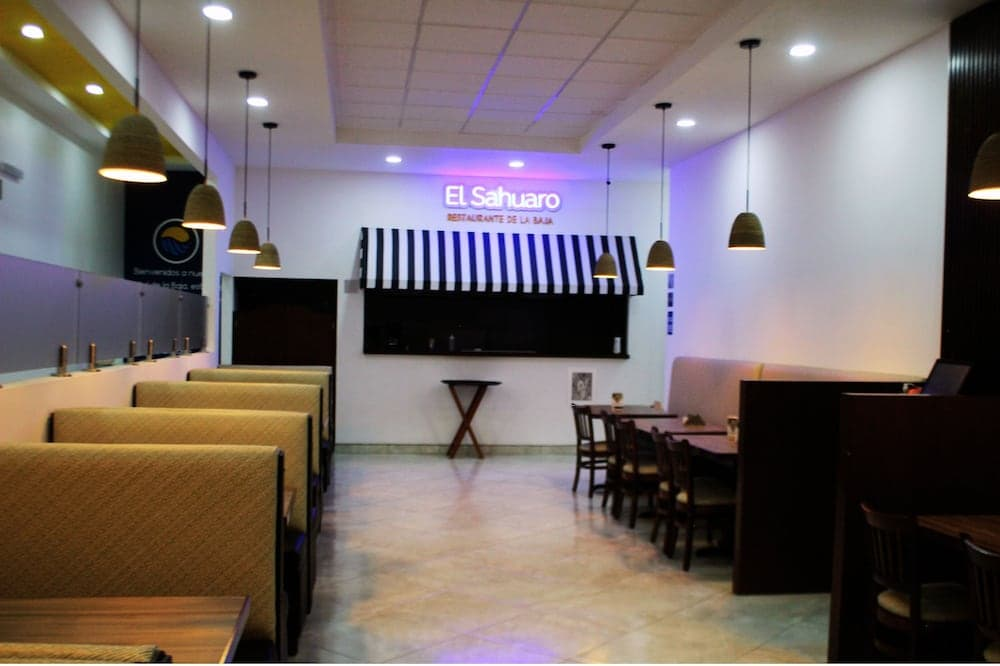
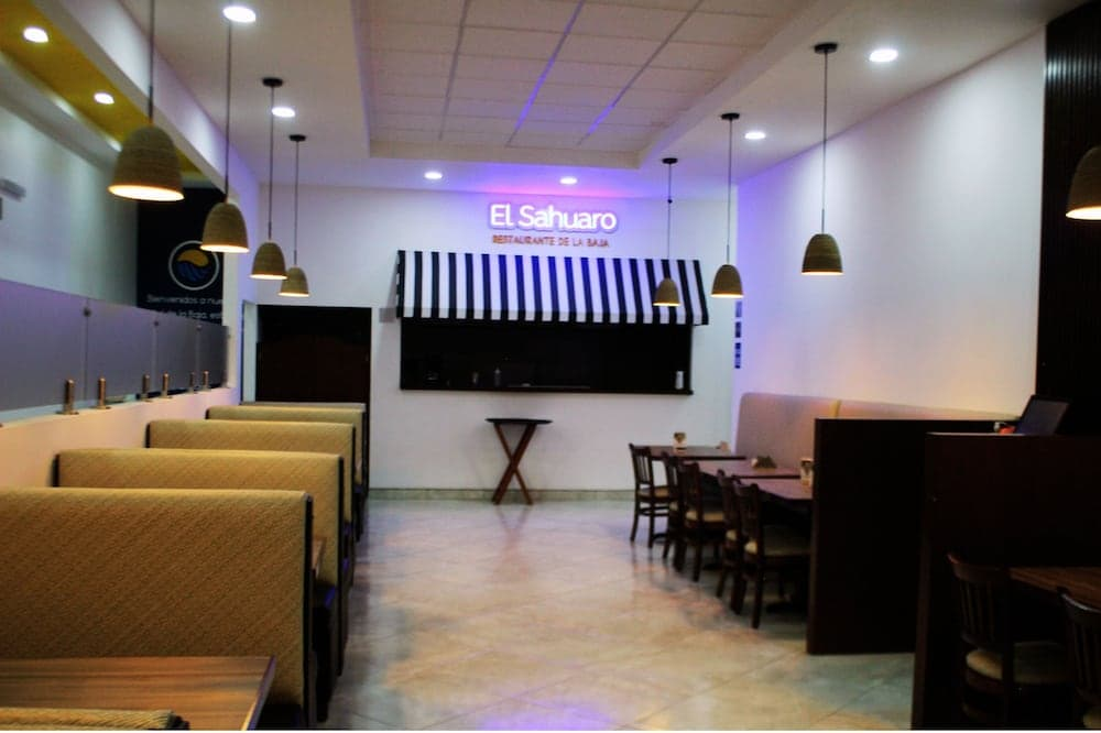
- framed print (581, 386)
